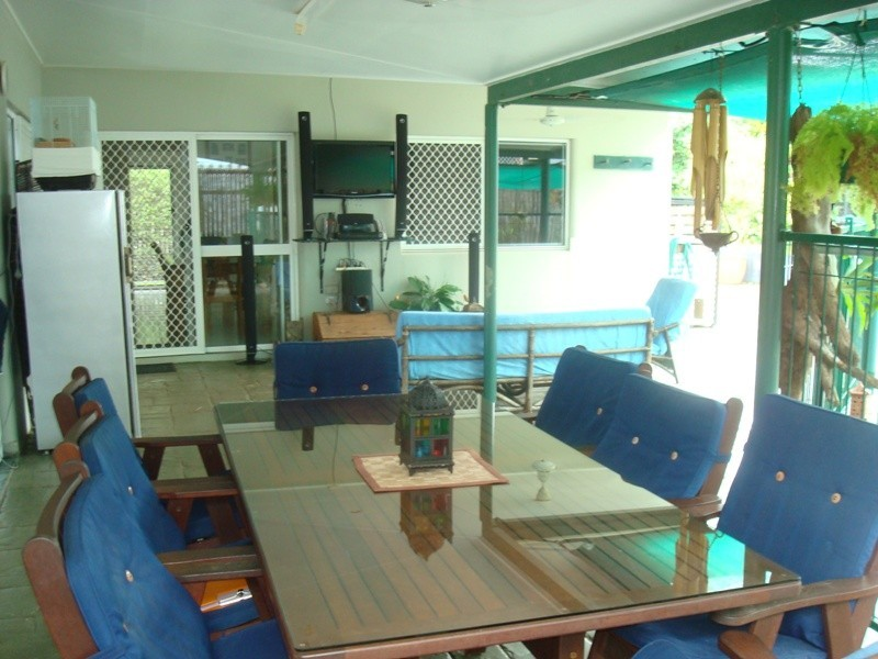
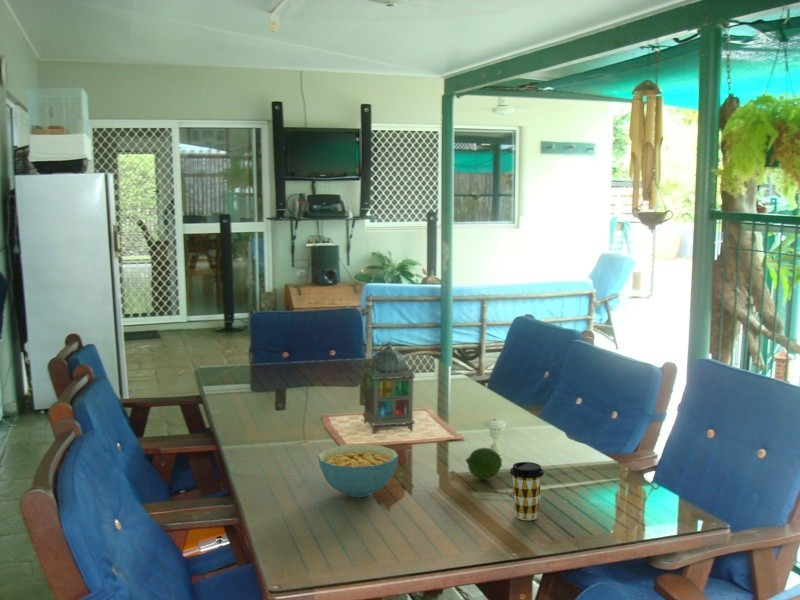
+ fruit (484, 463)
+ cereal bowl (358, 474)
+ coffee cup (526, 491)
